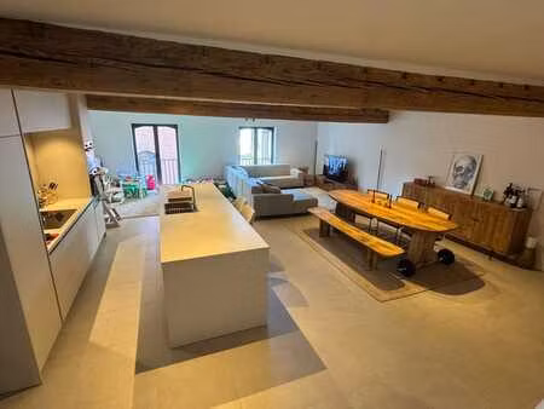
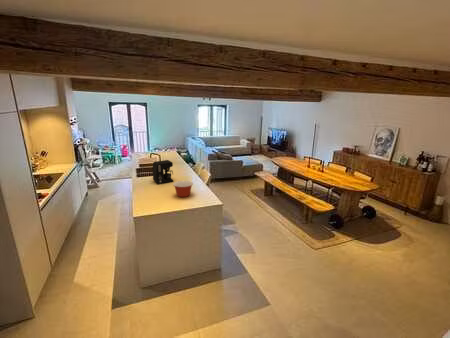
+ coffee maker (164, 171)
+ mixing bowl (183, 189)
